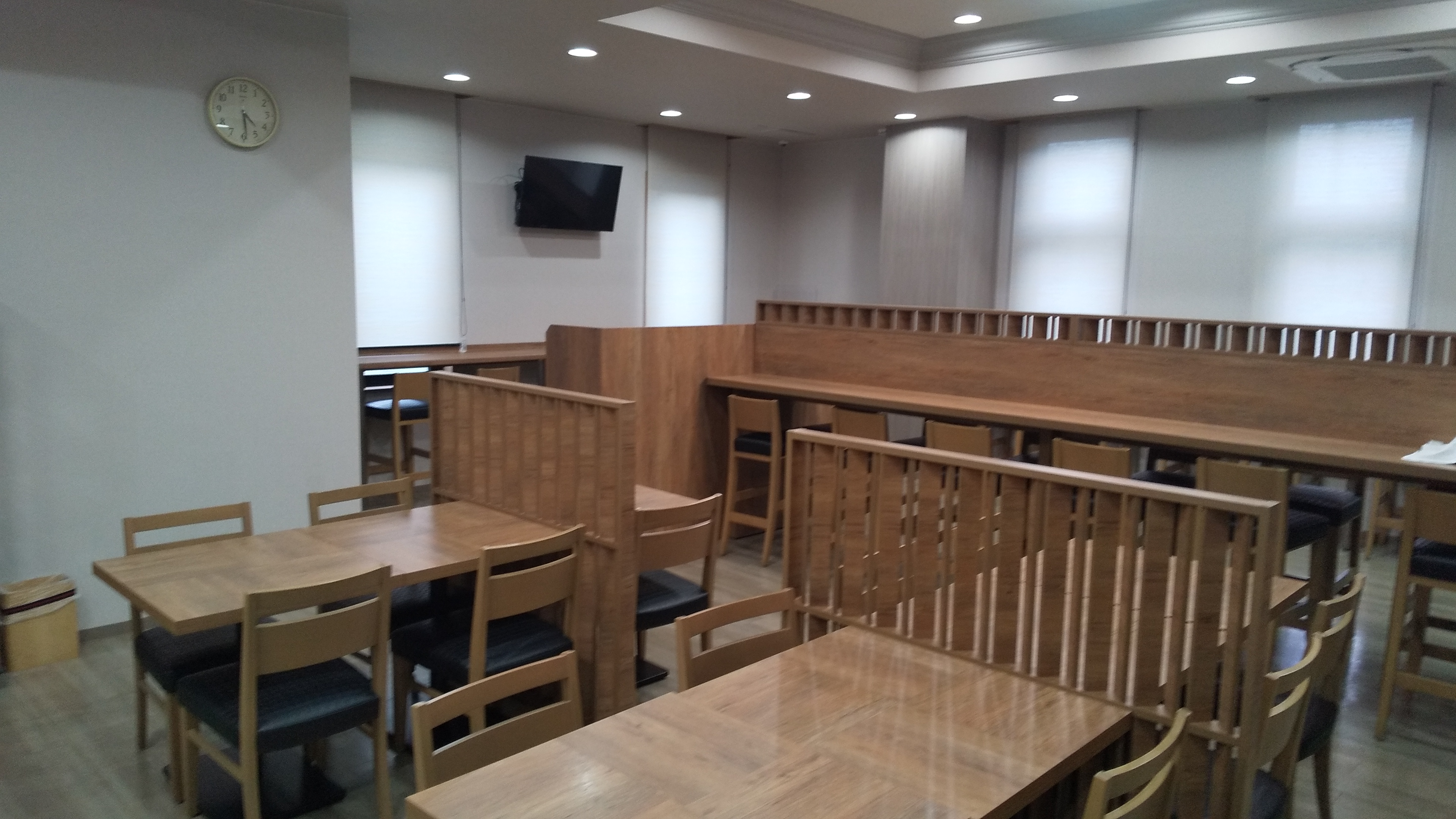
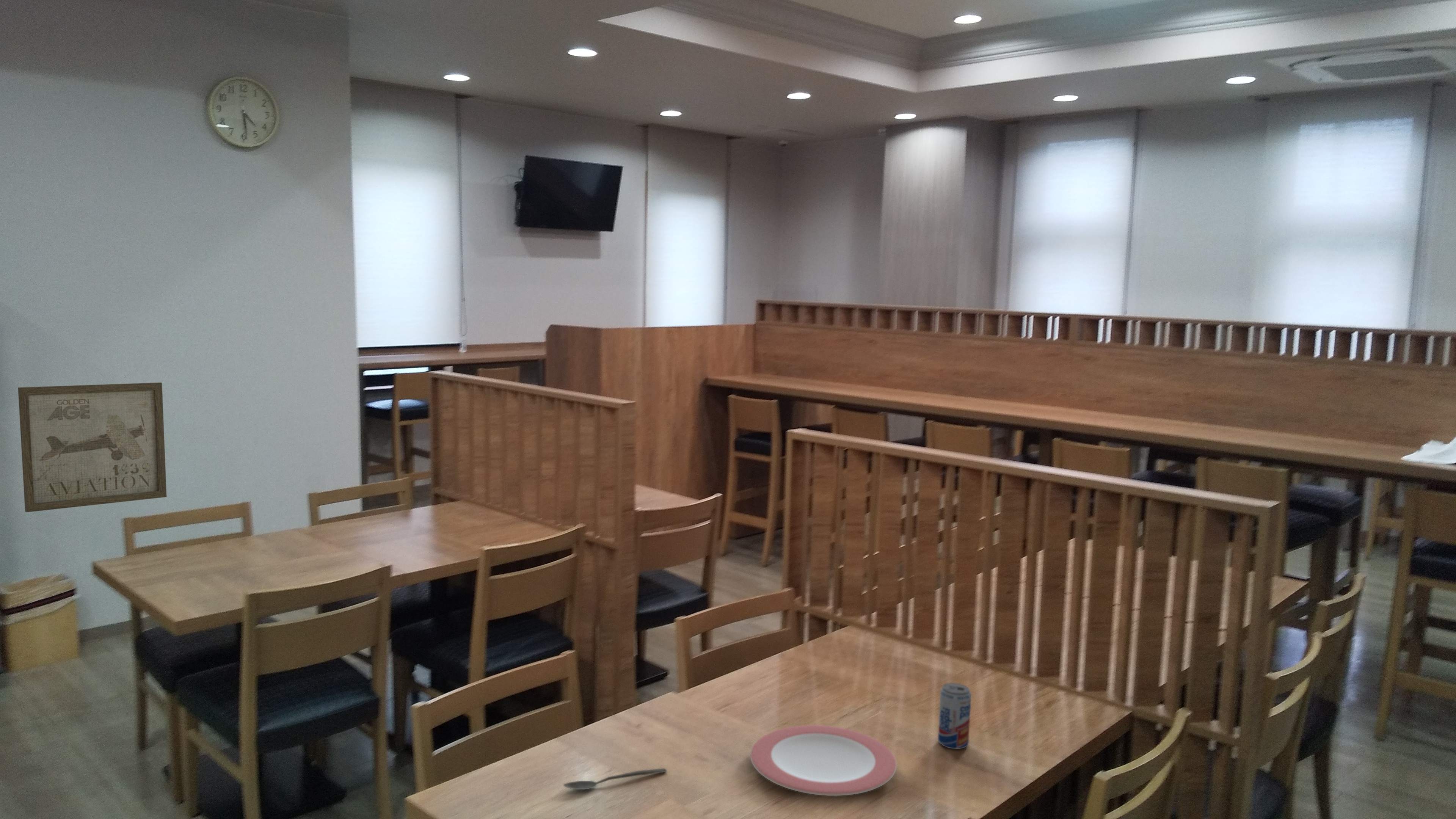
+ wall art (96, 445)
+ beverage can (954, 715)
+ spoon (616, 778)
+ plate (823, 761)
